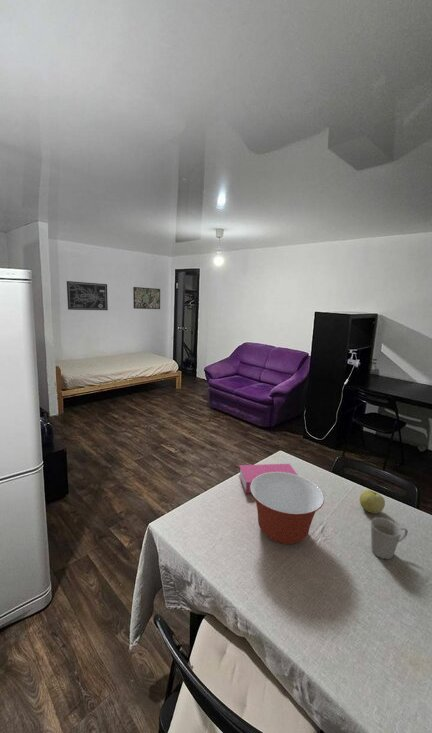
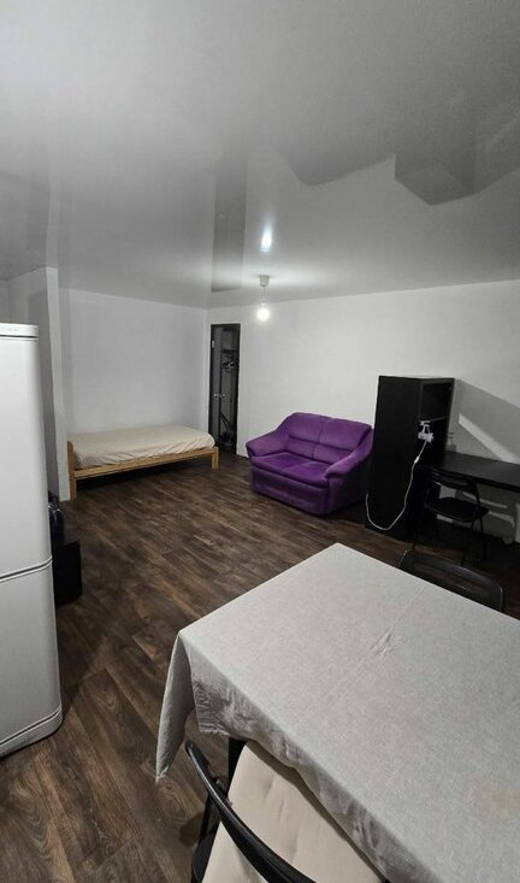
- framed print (147, 298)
- book (269, 472)
- apple (371, 501)
- mixing bowl (284, 511)
- mug (388, 538)
- wall art (88, 296)
